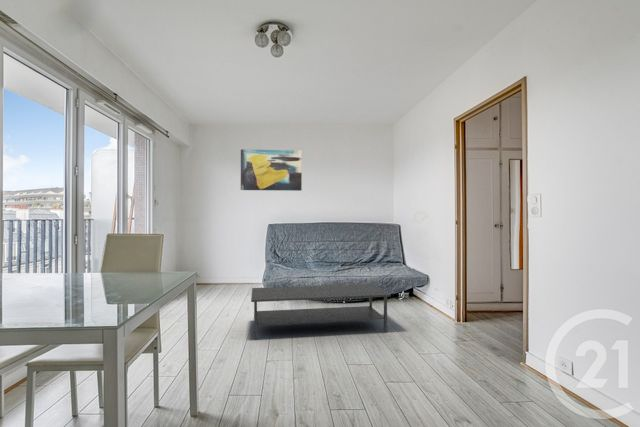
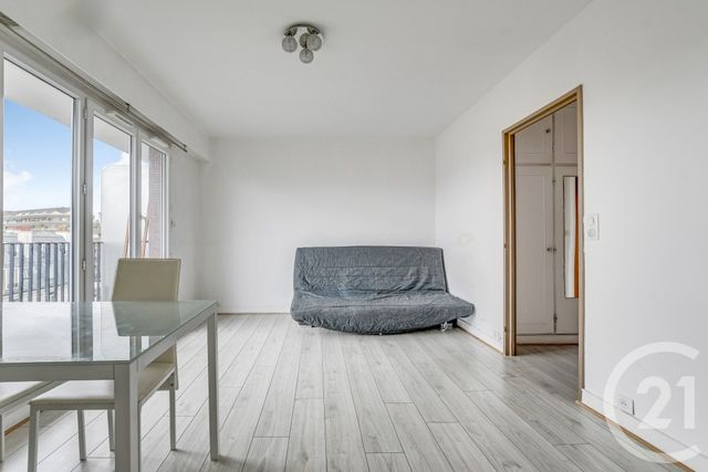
- wall art (271, 170)
- coffee table (318, 309)
